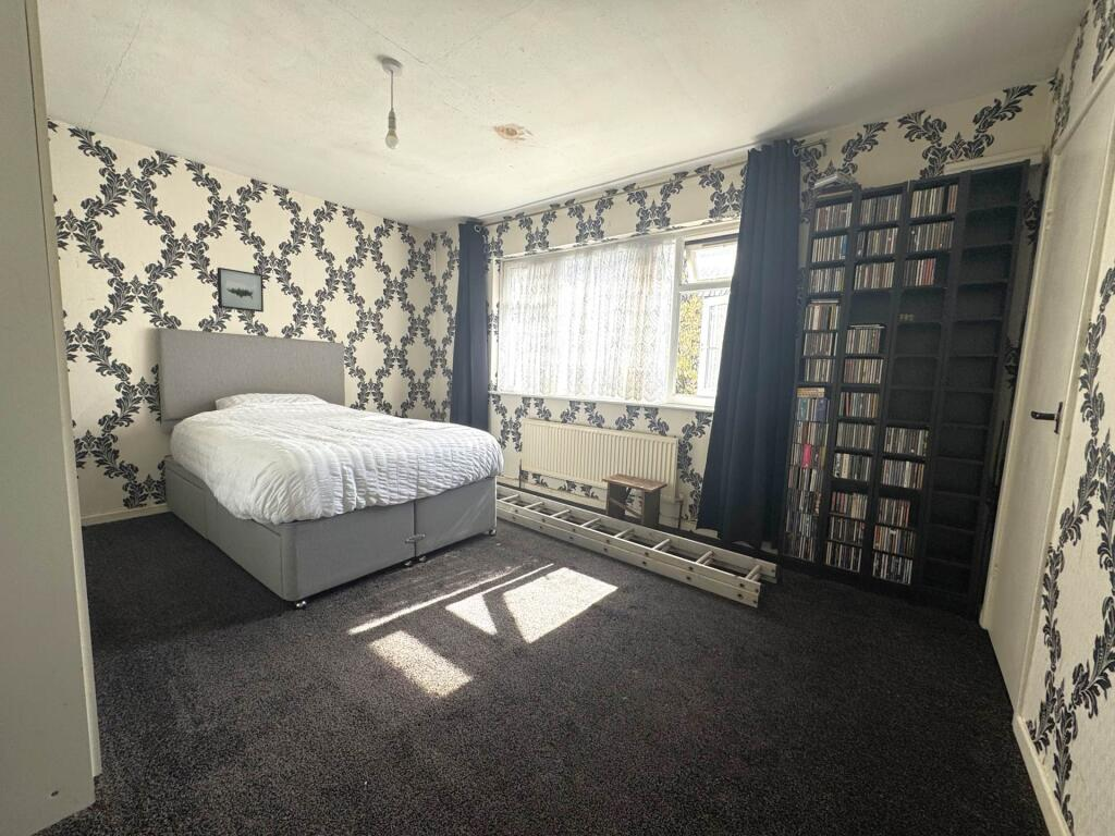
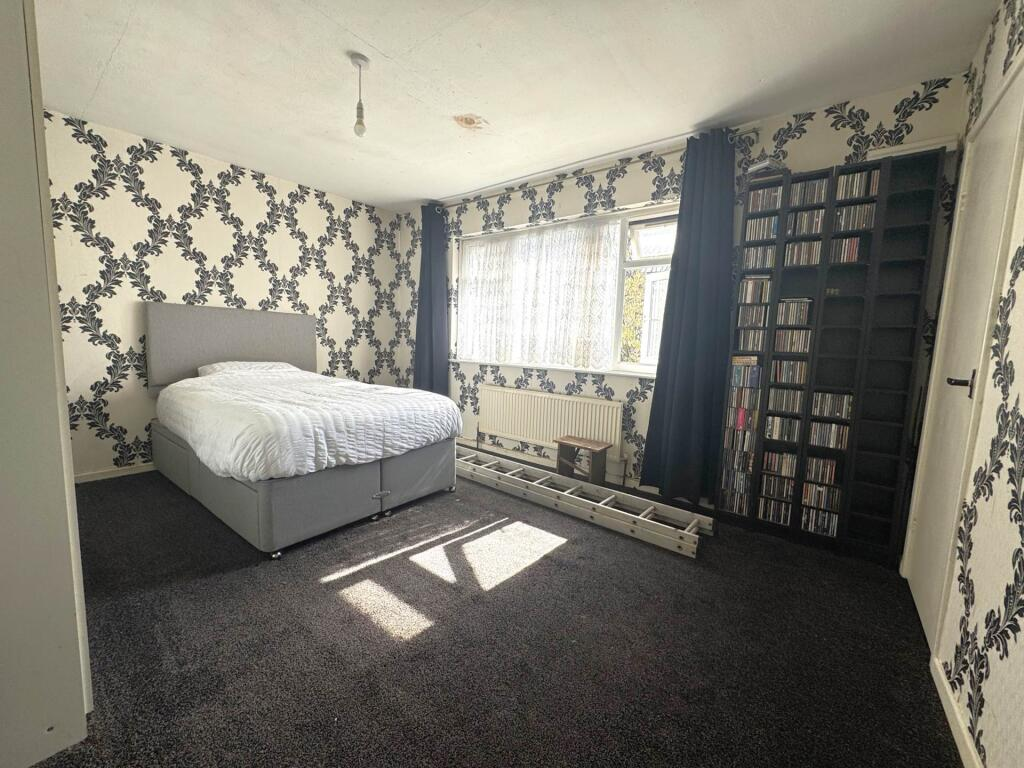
- wall art (241, 290)
